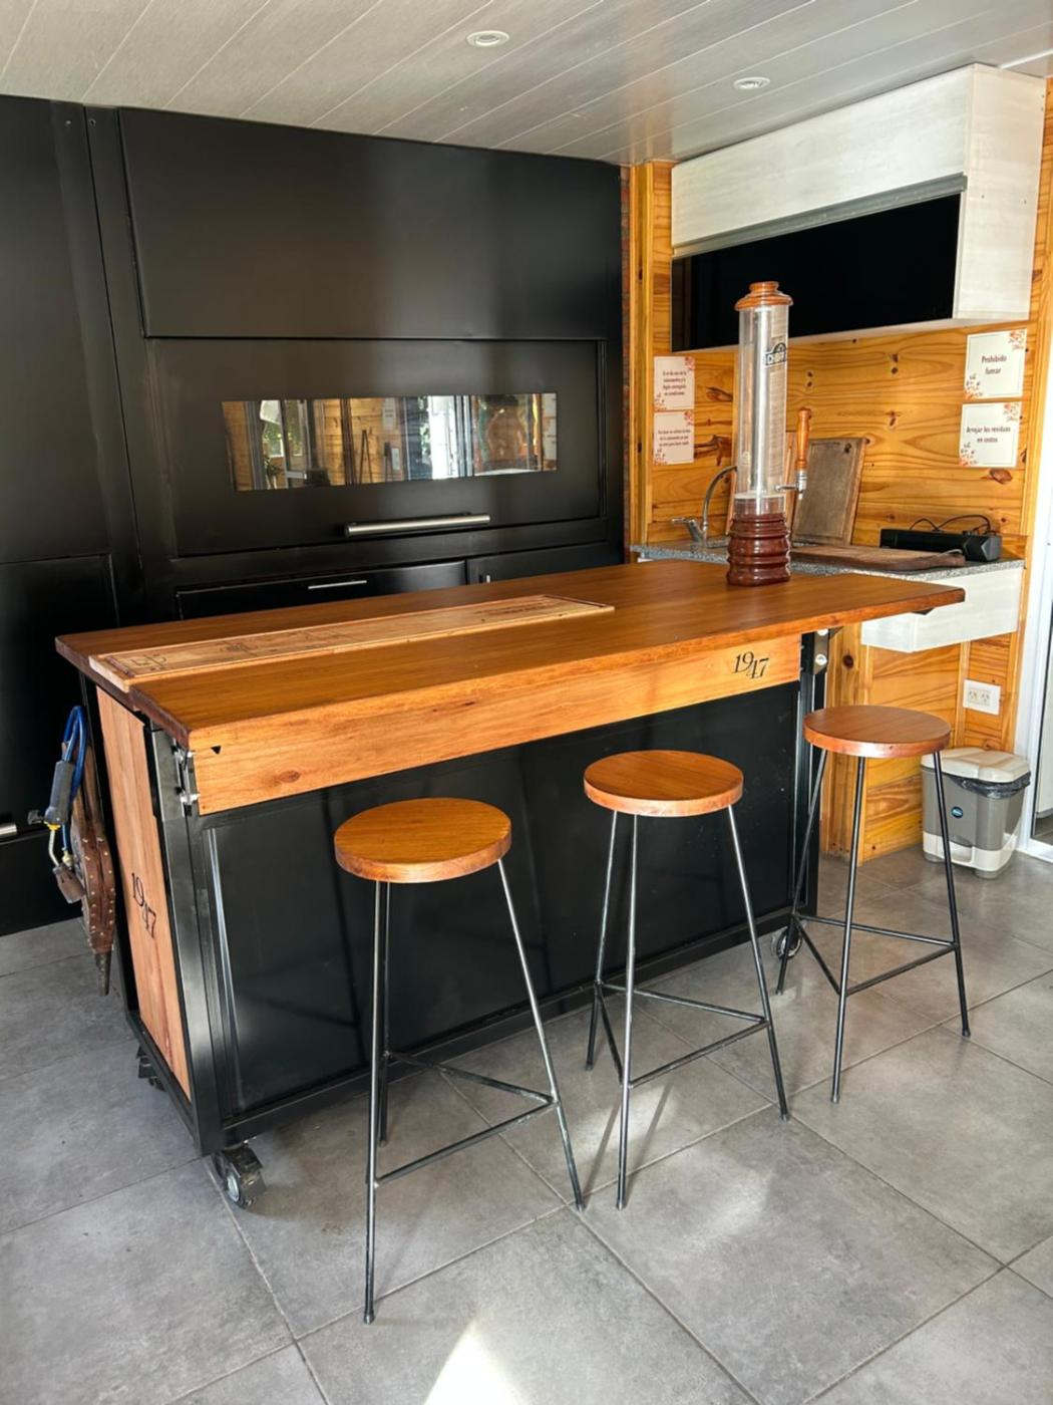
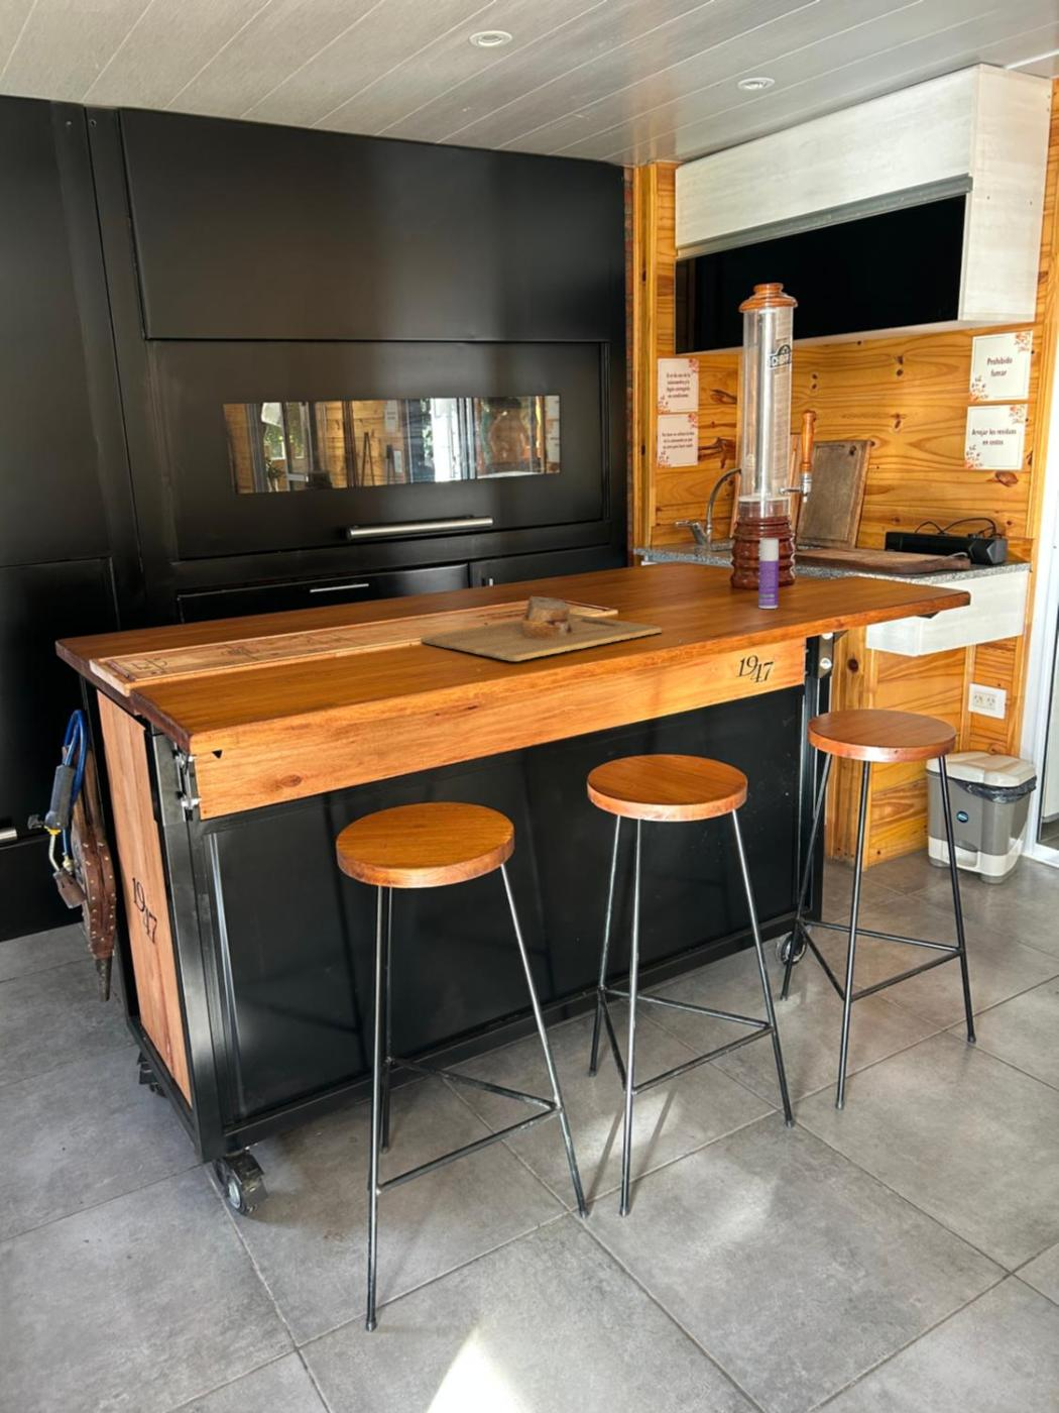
+ bottle (769, 573)
+ cutting board (541, 617)
